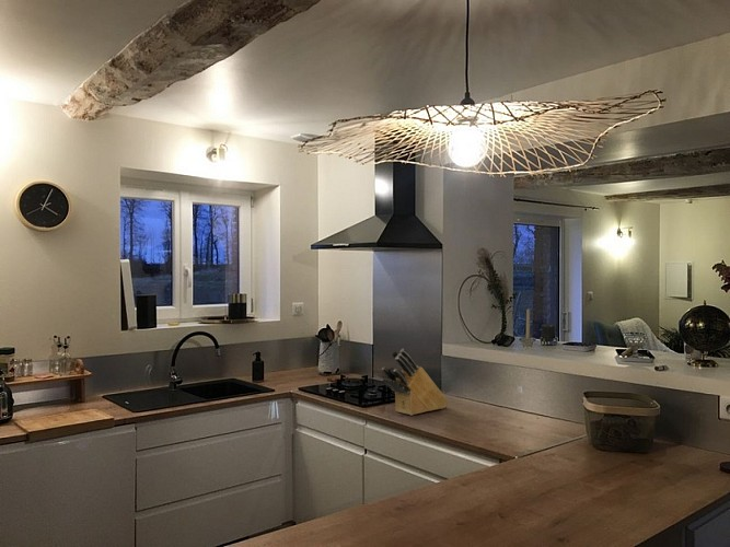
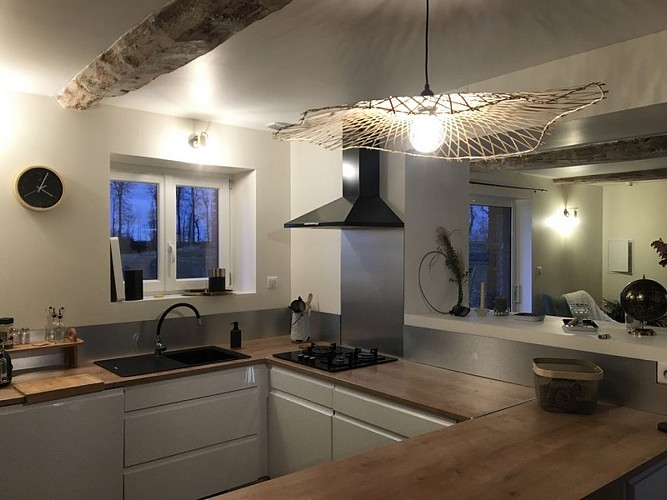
- knife block (415, 379)
